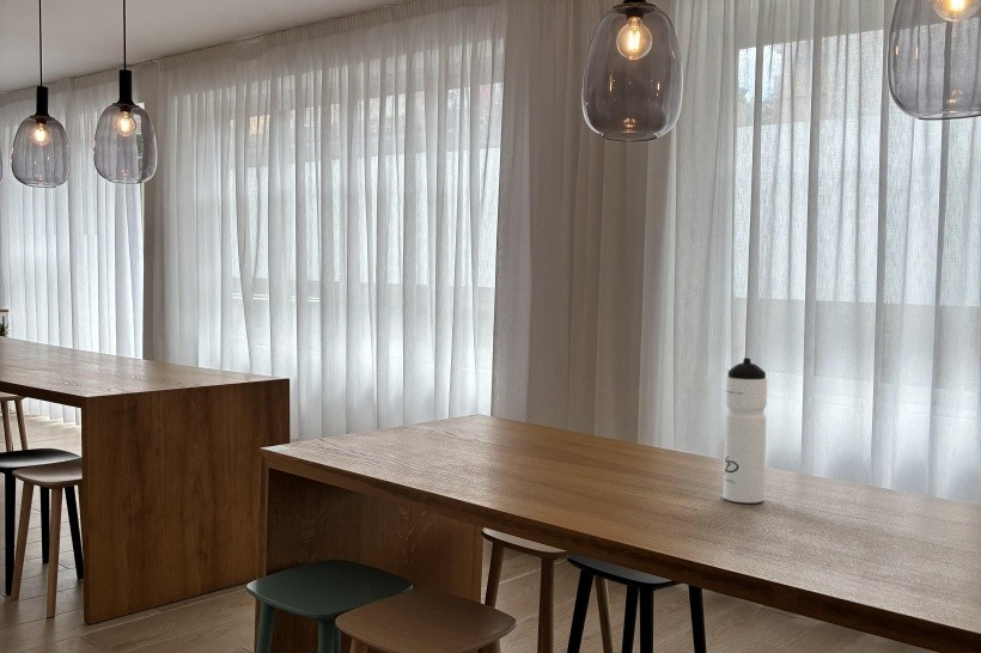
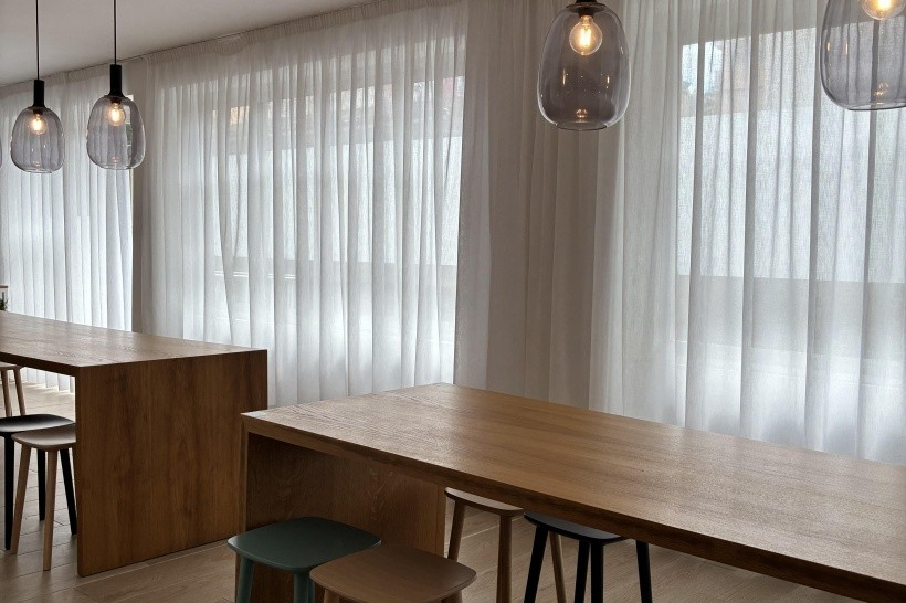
- water bottle (744, 428)
